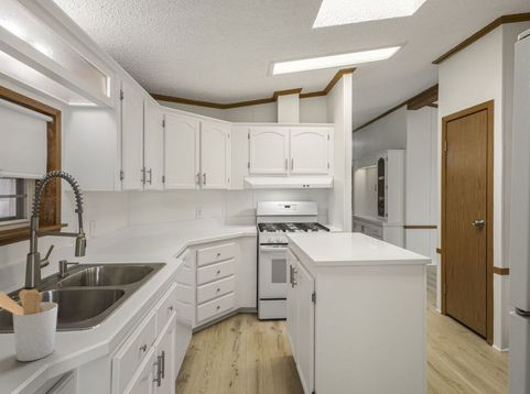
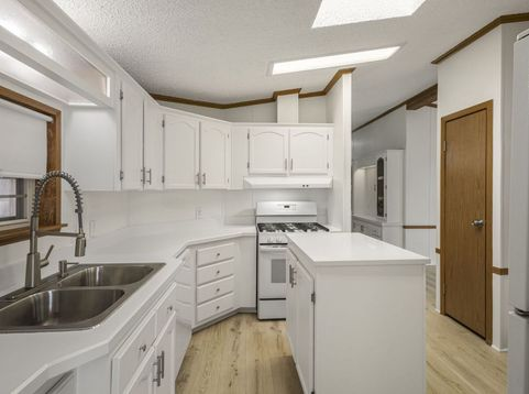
- utensil holder (23, 321)
